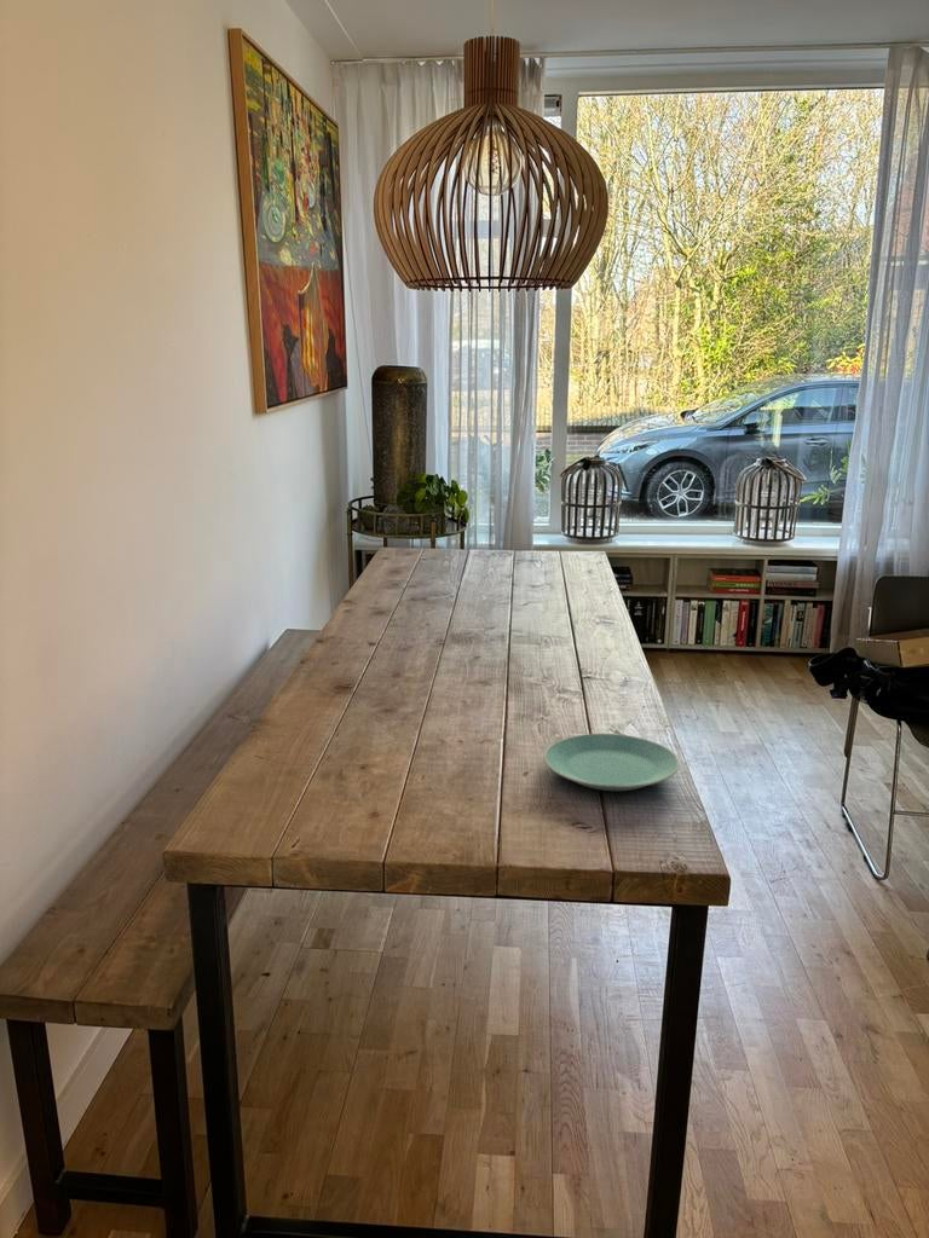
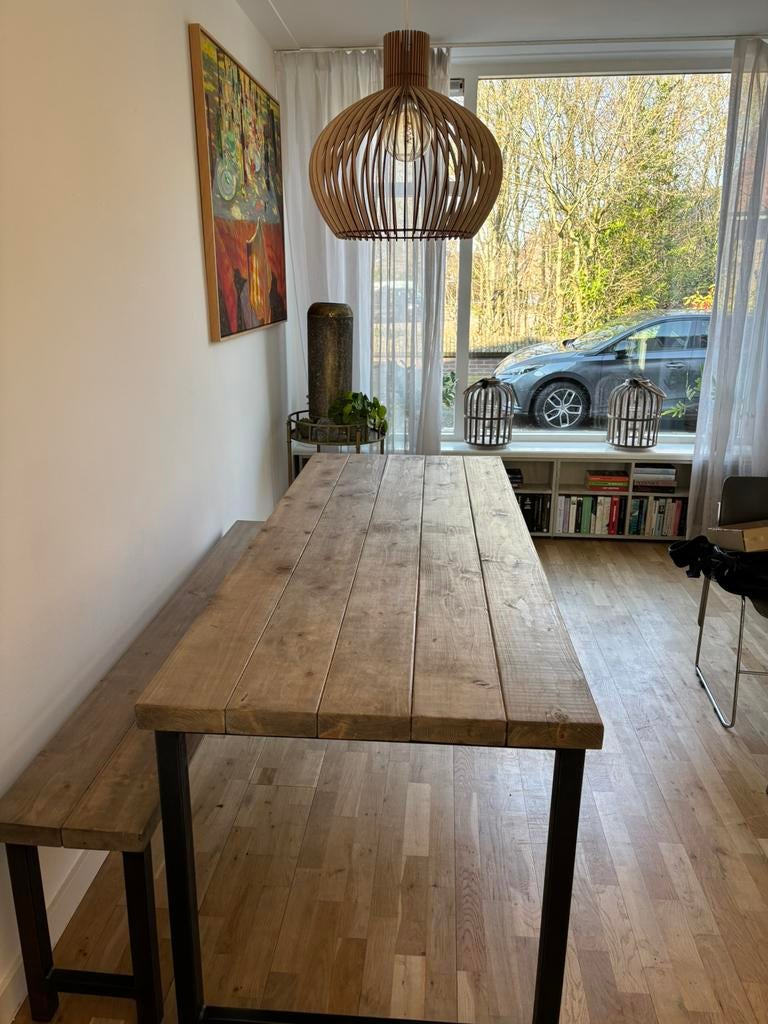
- plate (610, 764)
